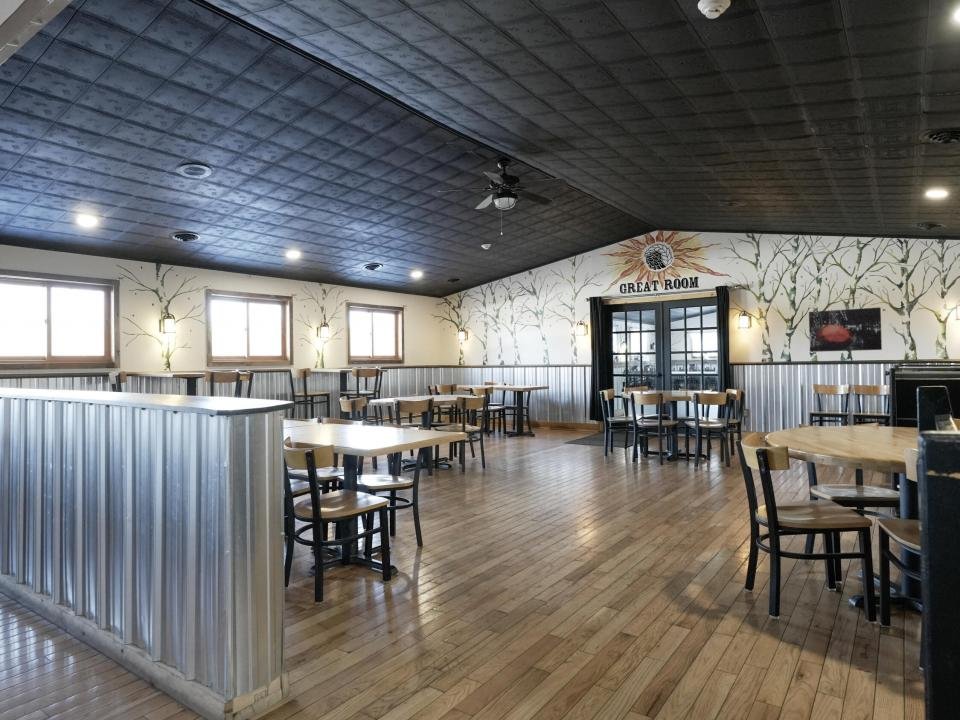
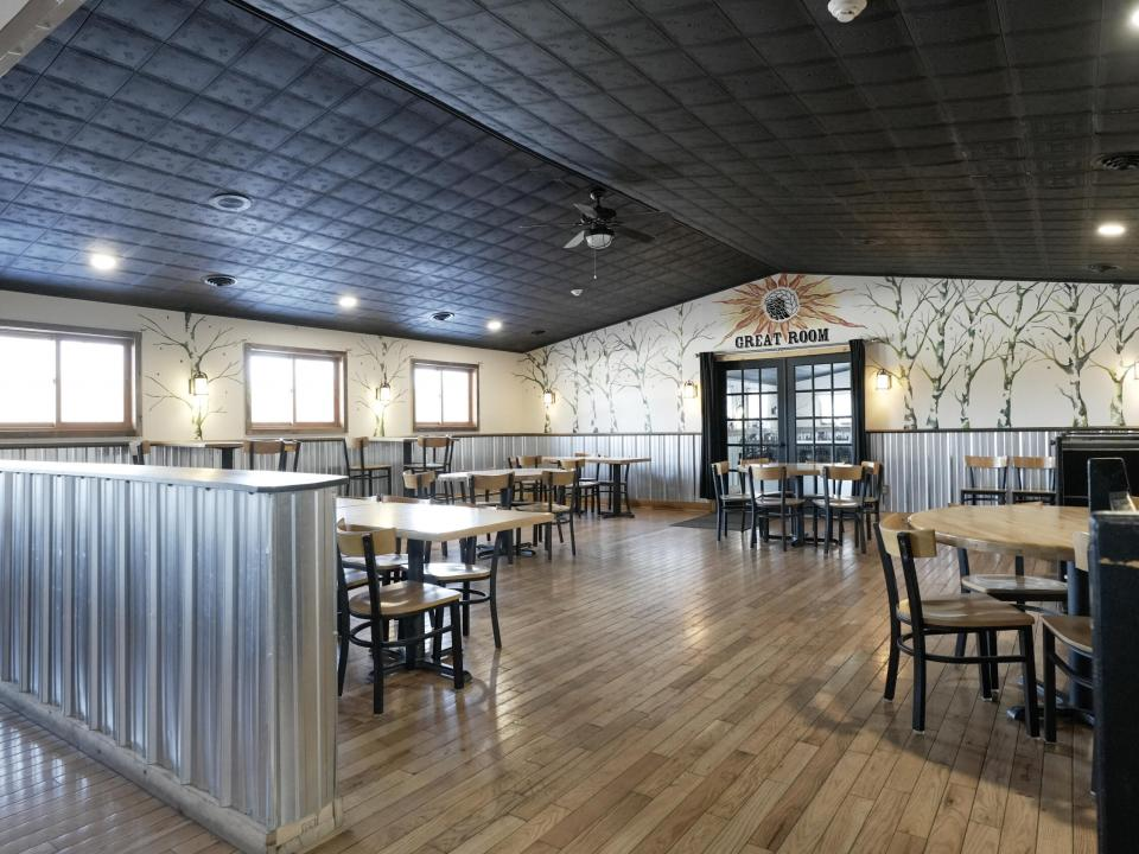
- wall art (844, 330)
